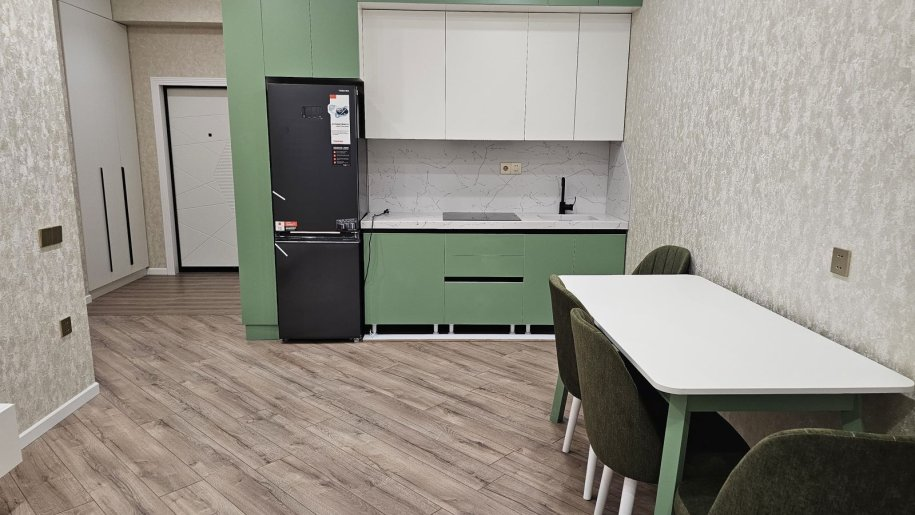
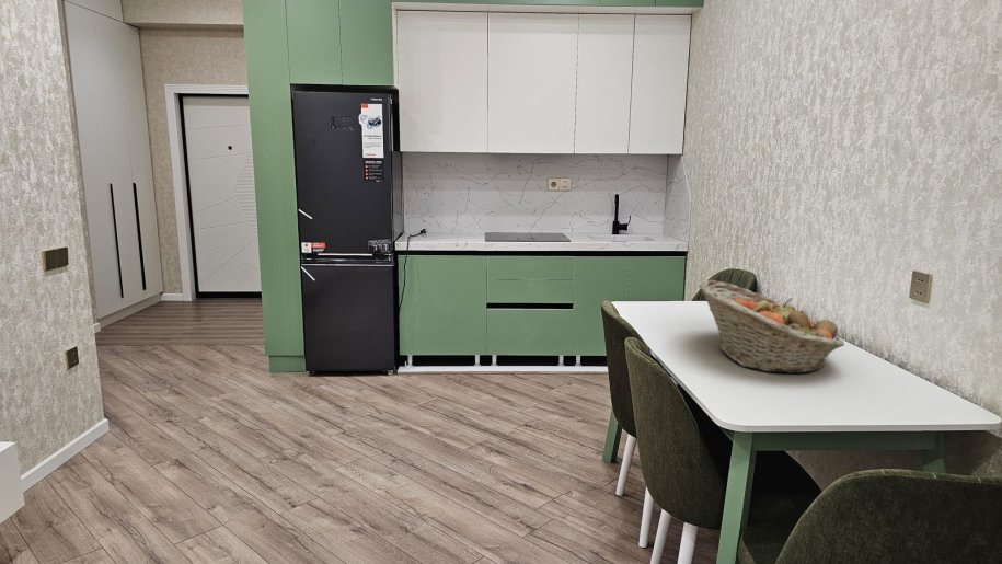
+ fruit basket (765, 322)
